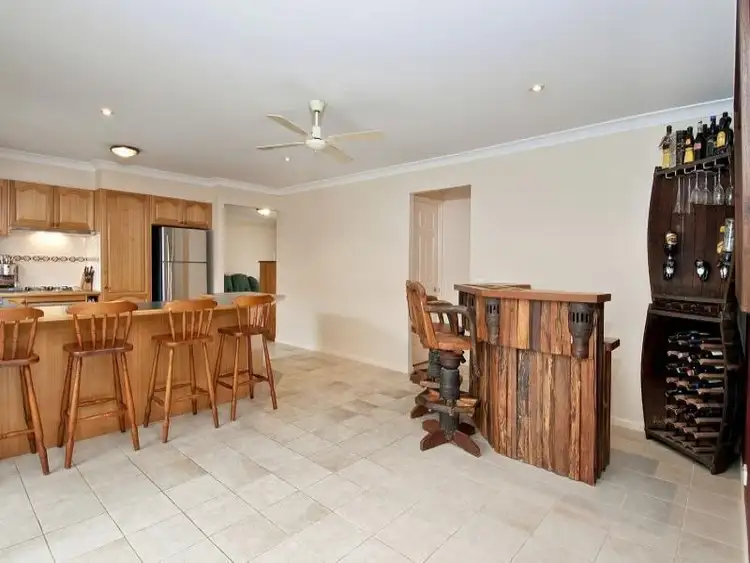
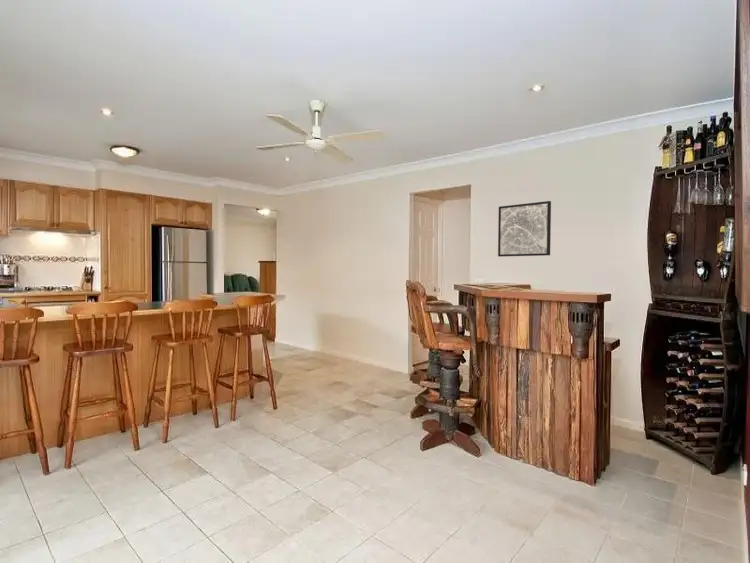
+ wall art (523, 230)
